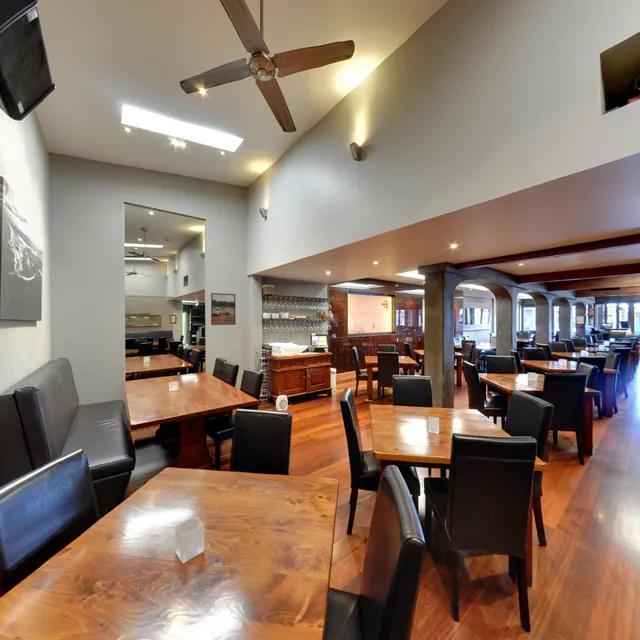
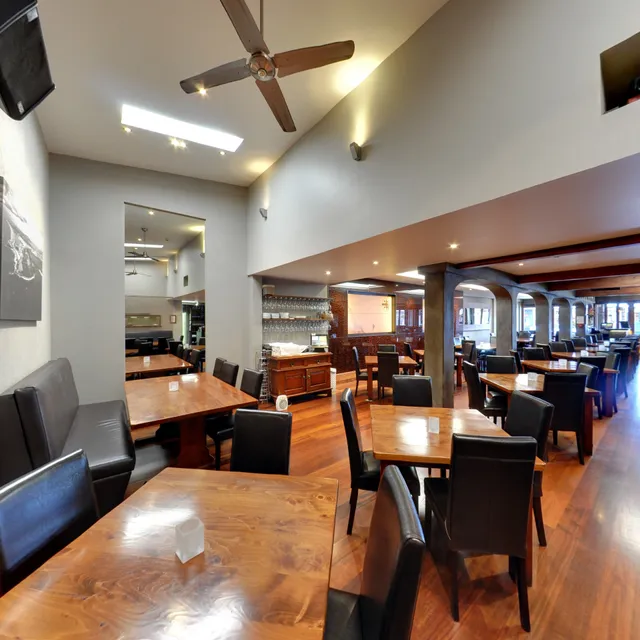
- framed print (223, 309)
